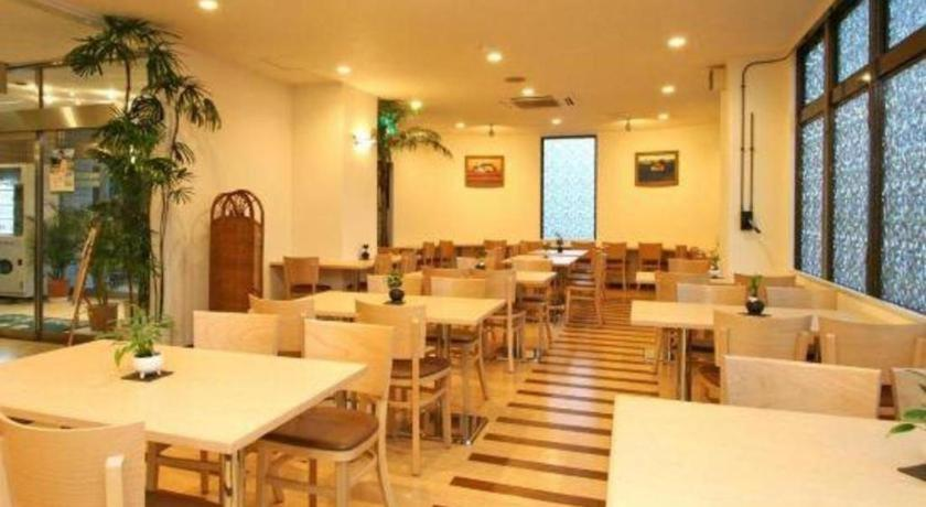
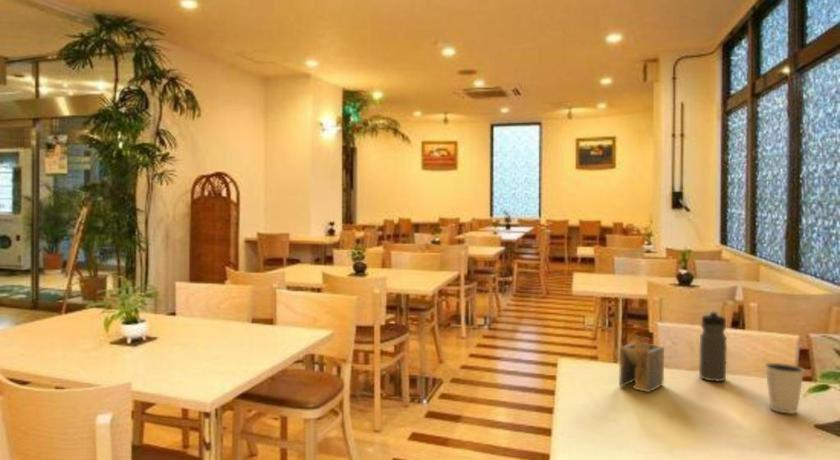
+ dixie cup (784, 388)
+ water bottle (713, 344)
+ napkin holder (641, 359)
